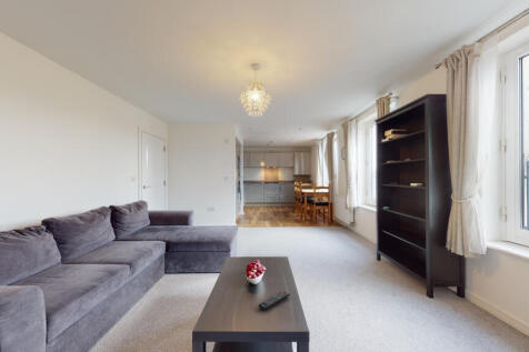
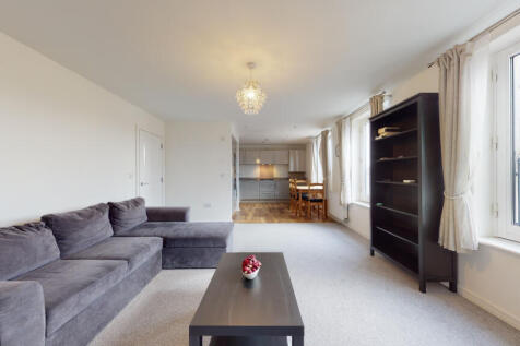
- remote control (275, 300)
